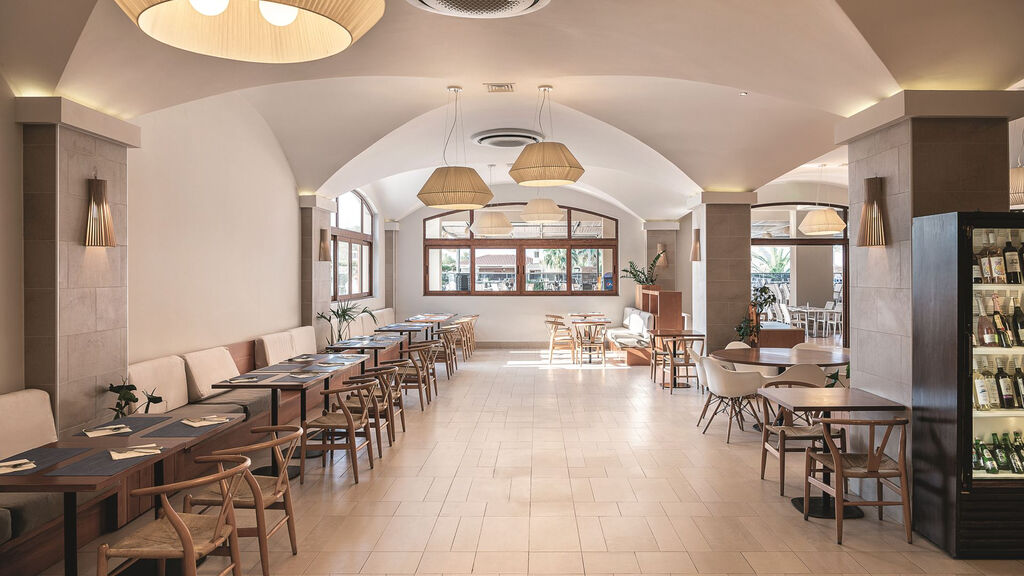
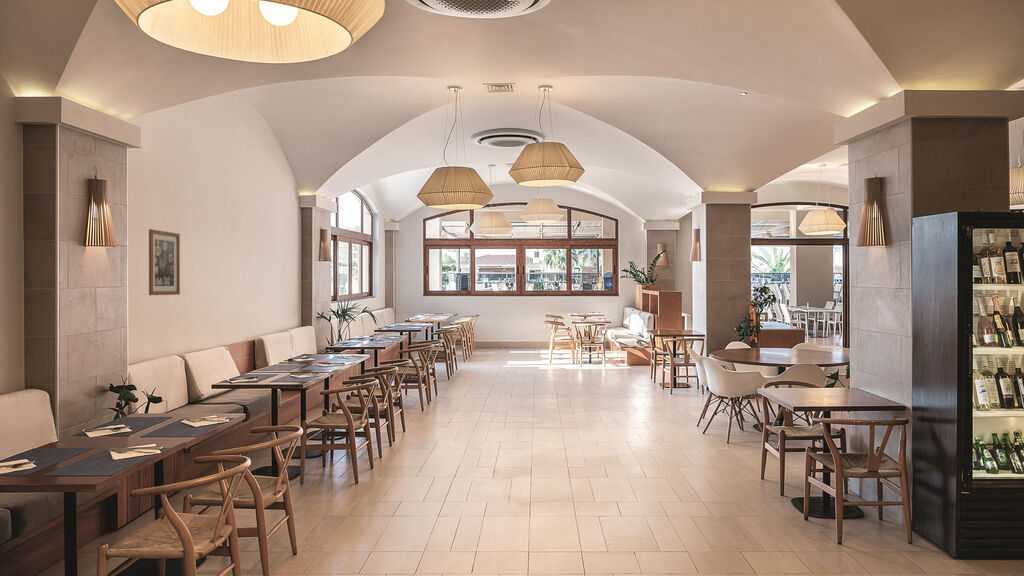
+ wall art (164, 263)
